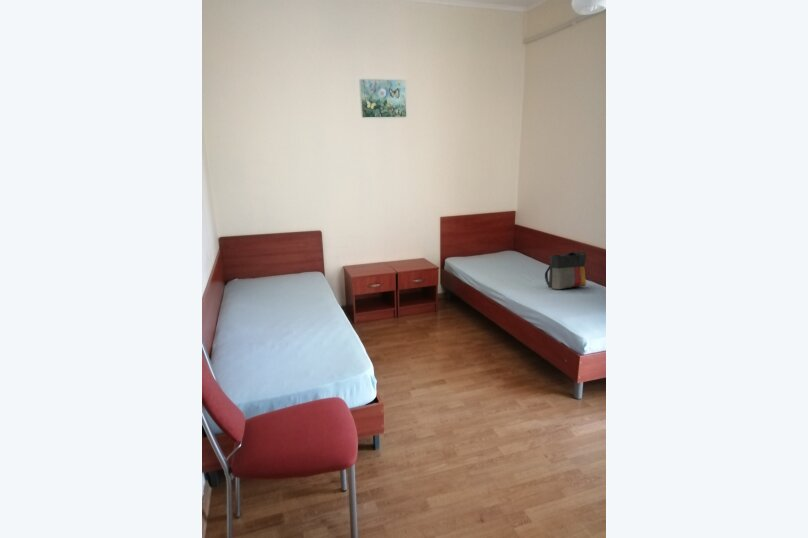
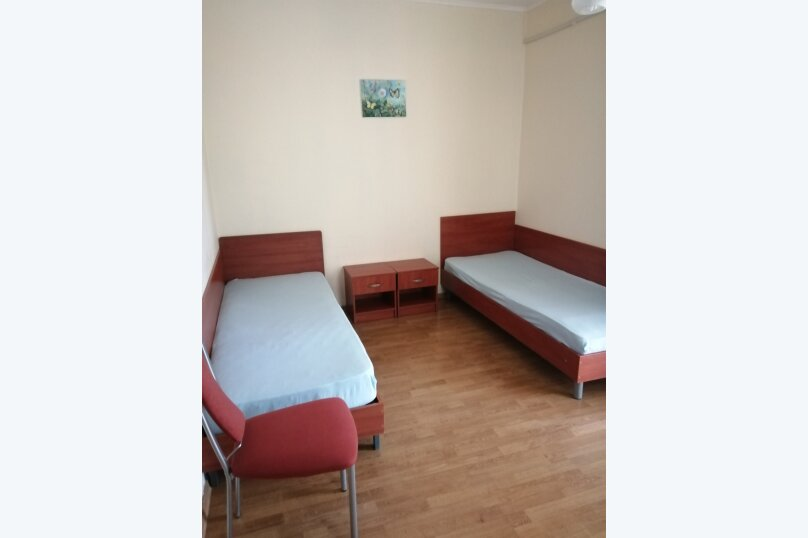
- tote bag (564, 269)
